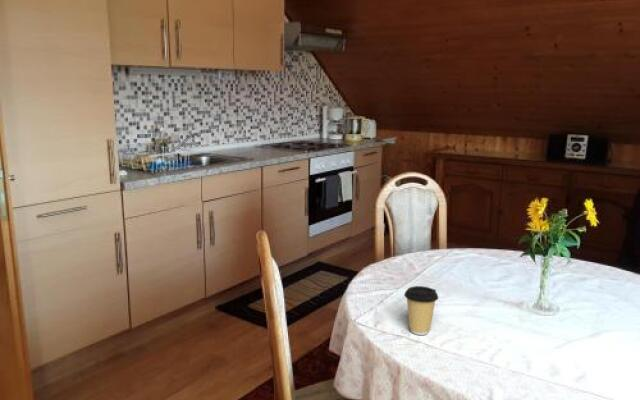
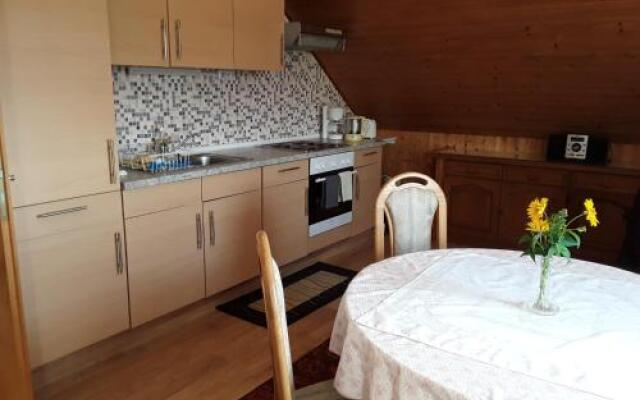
- coffee cup (420, 310)
